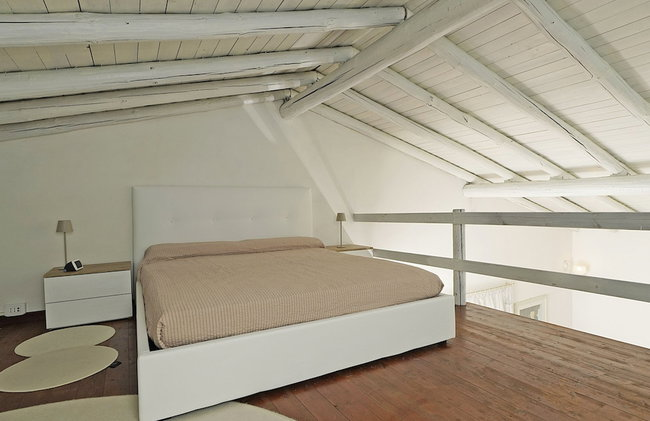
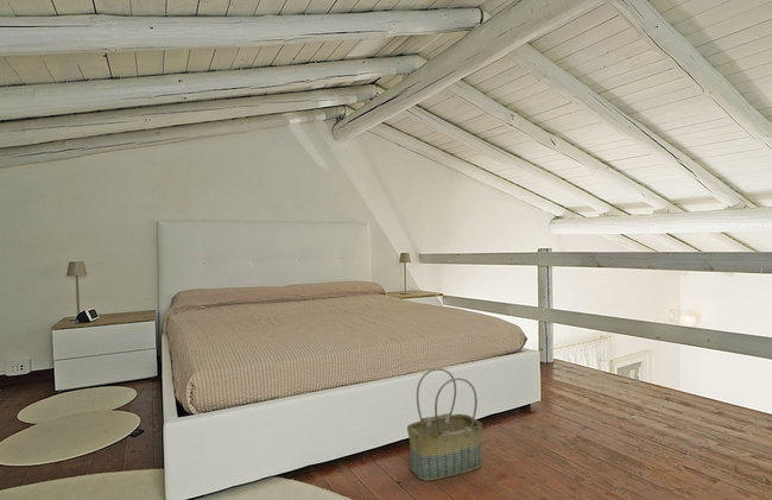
+ basket (444, 419)
